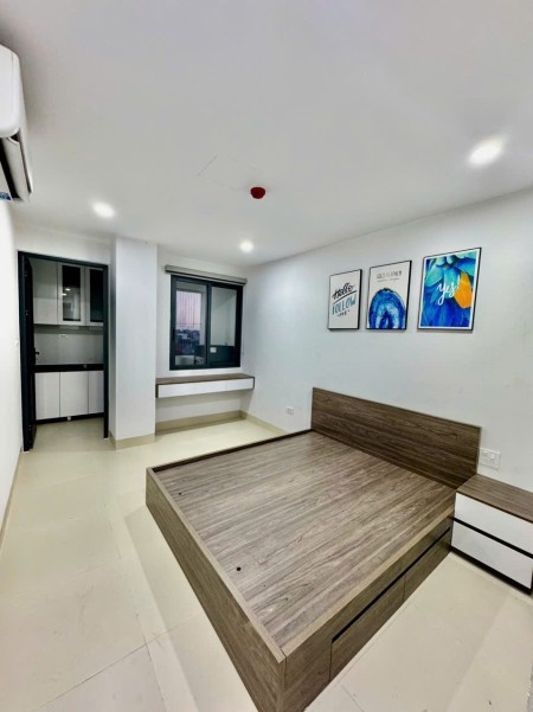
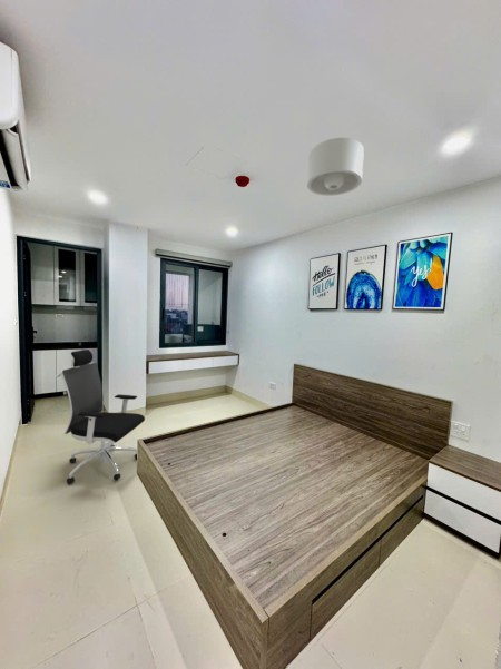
+ ceiling light (334, 170)
+ office chair (100, 409)
